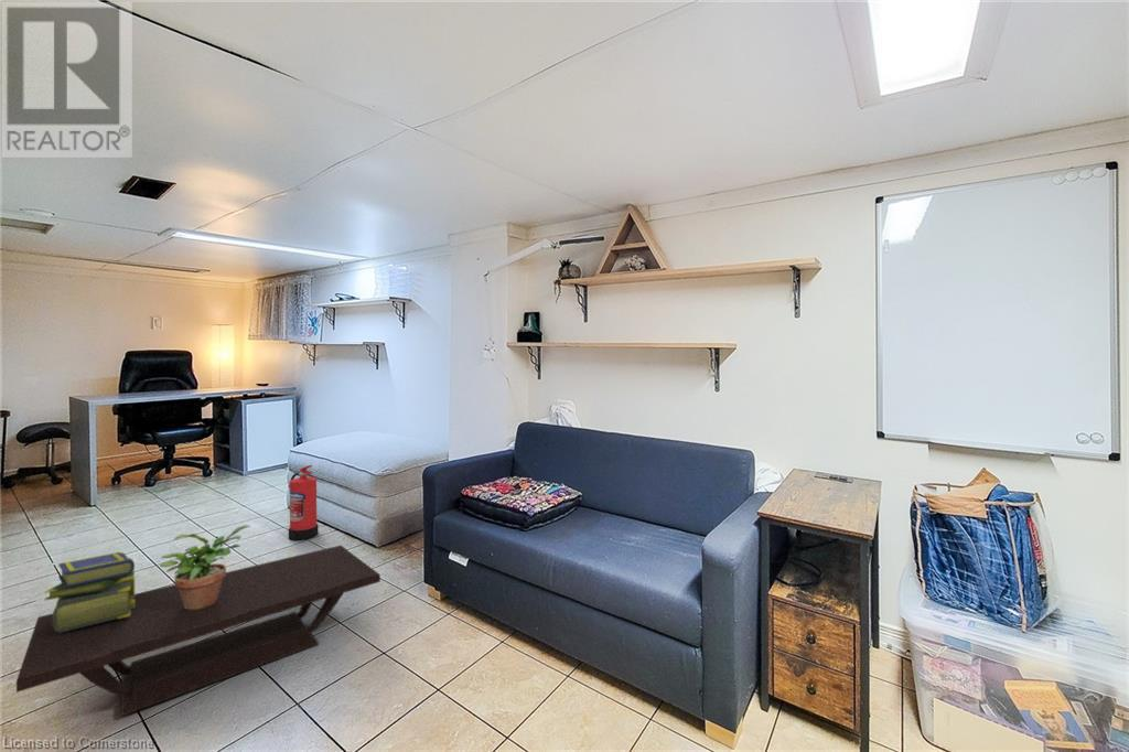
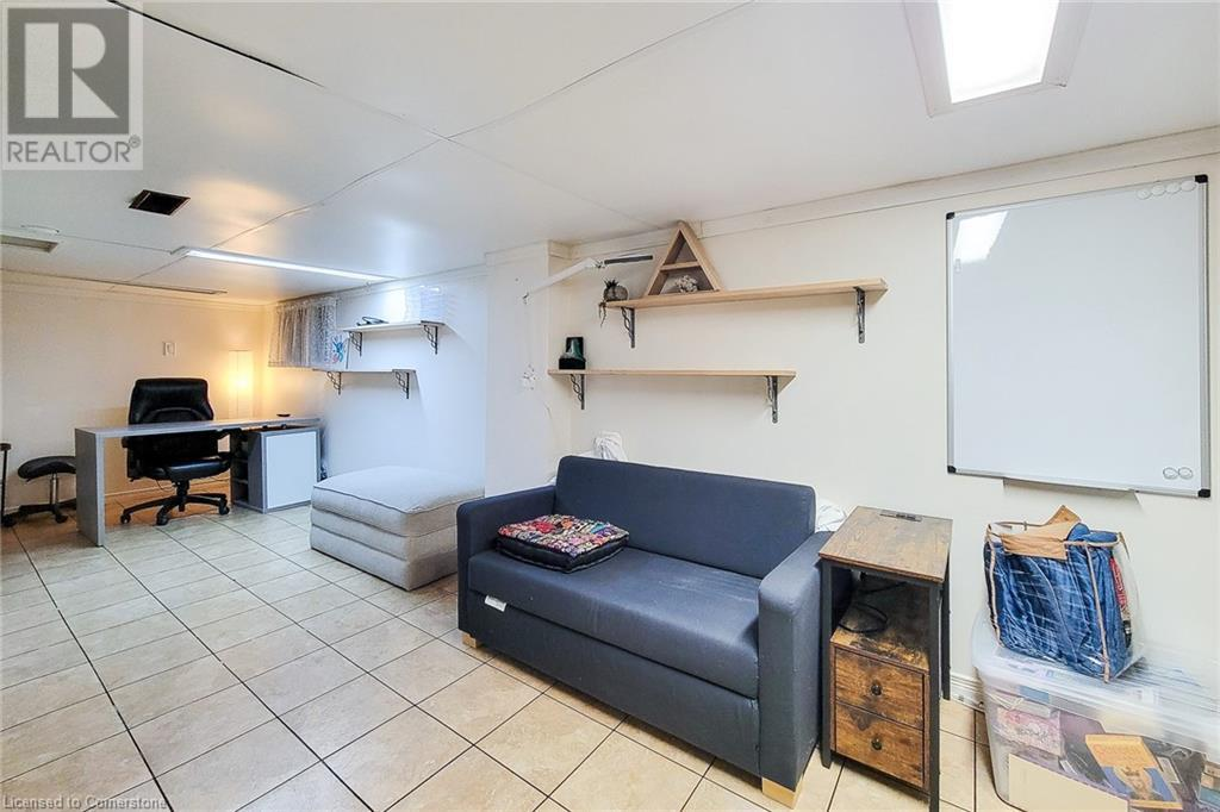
- stack of books (94, 586)
- potted plant (207, 562)
- fire extinguisher (300, 498)
- coffee table (225, 626)
